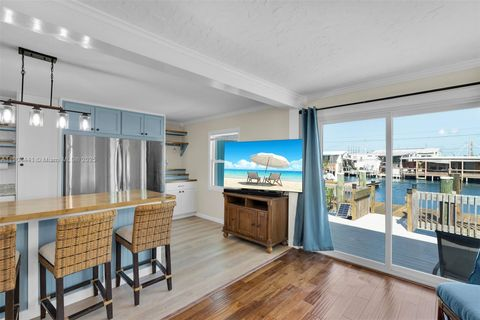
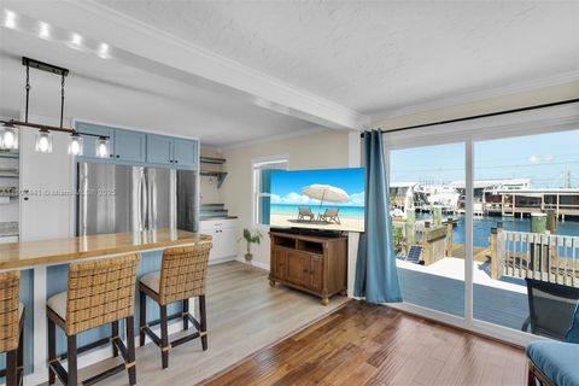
+ house plant (248, 248)
